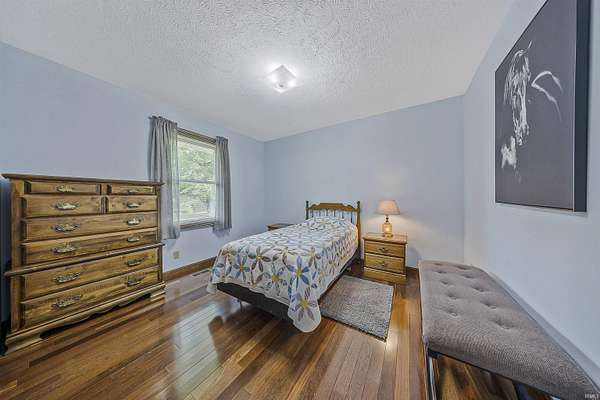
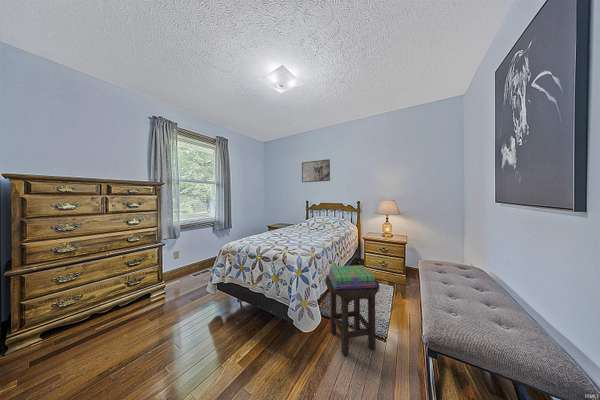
+ stool (351, 311)
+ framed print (315, 171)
+ stack of books (350, 276)
